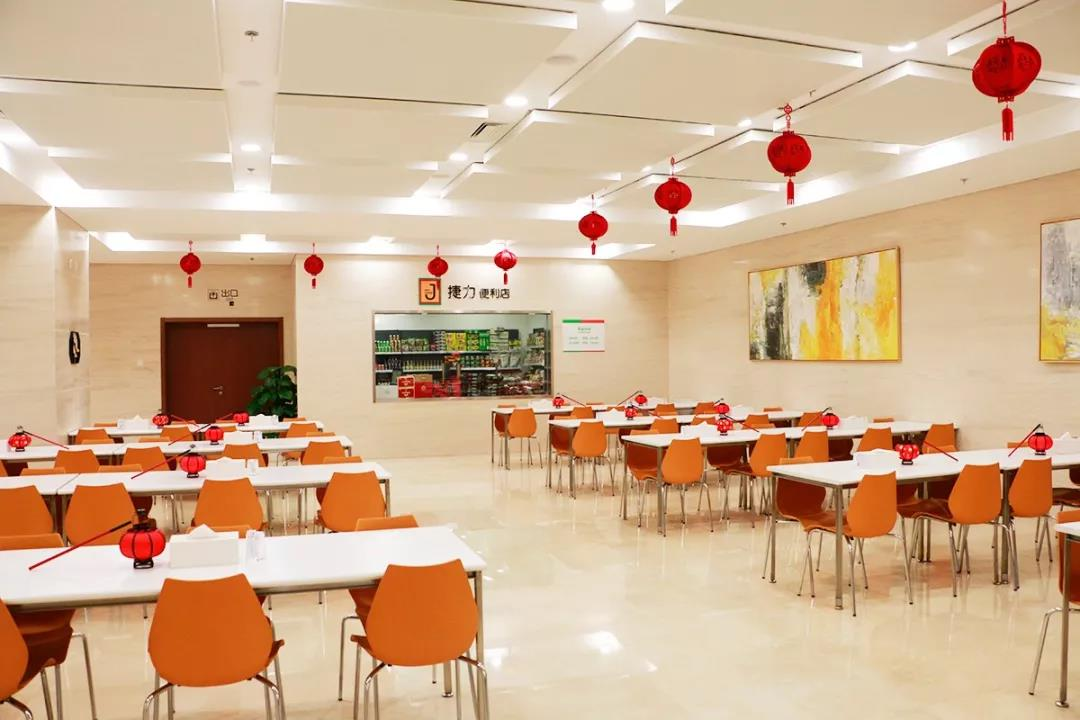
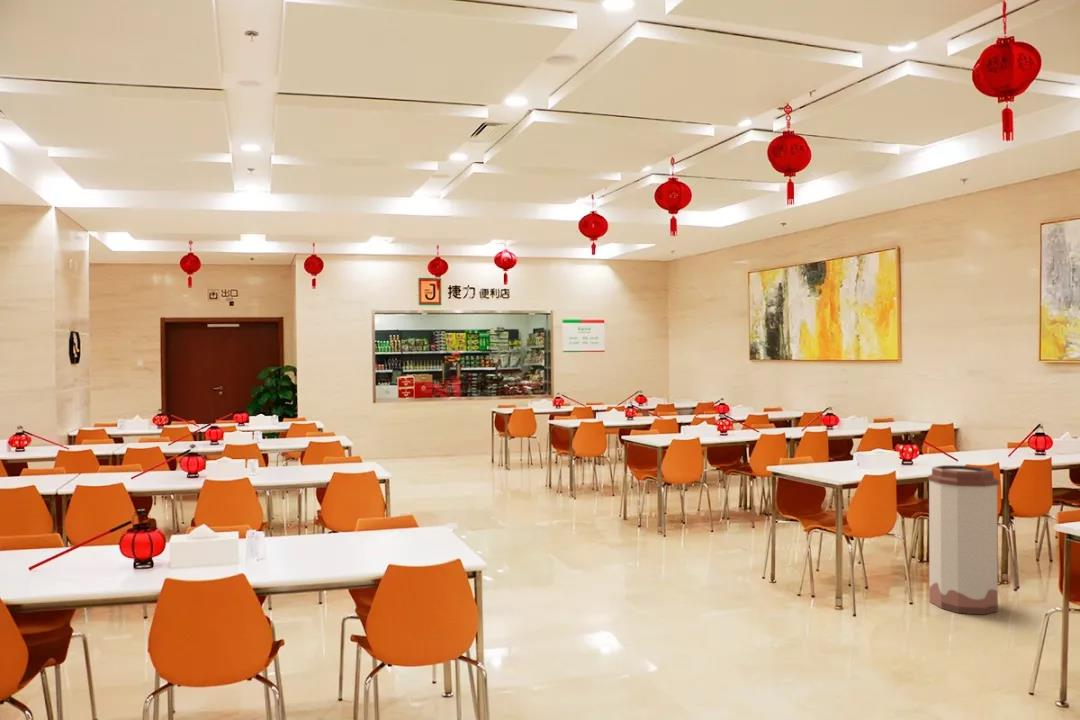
+ trash can (963, 537)
